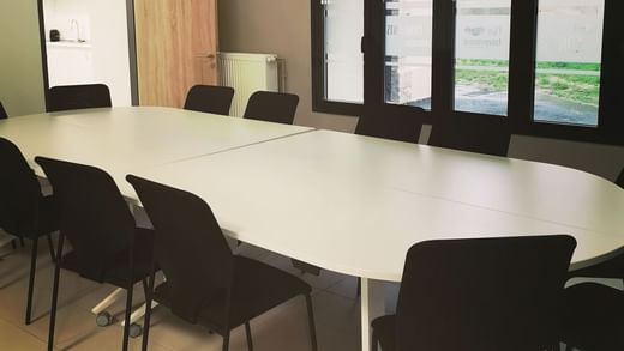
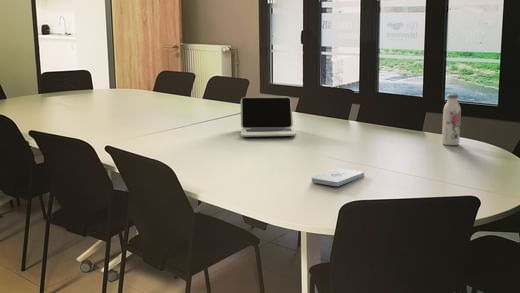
+ laptop (267, 115)
+ notepad (337, 176)
+ water bottle (451, 119)
